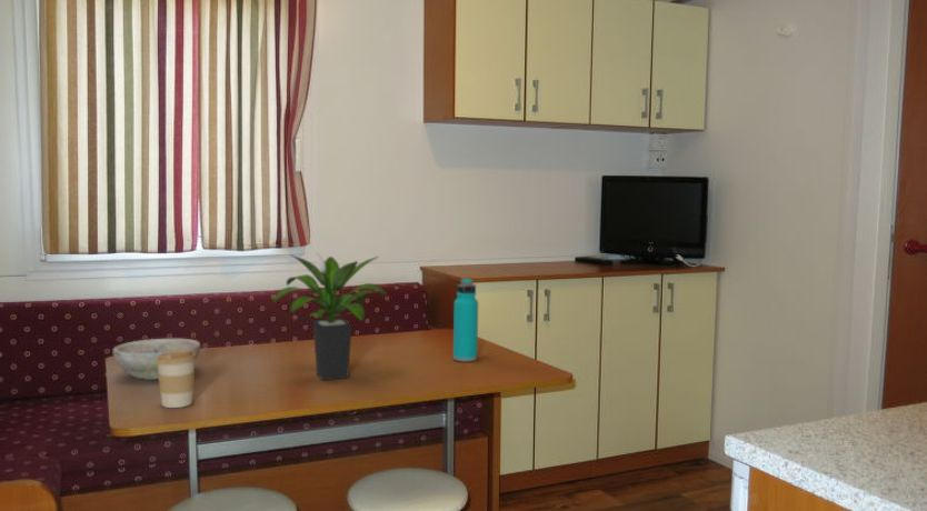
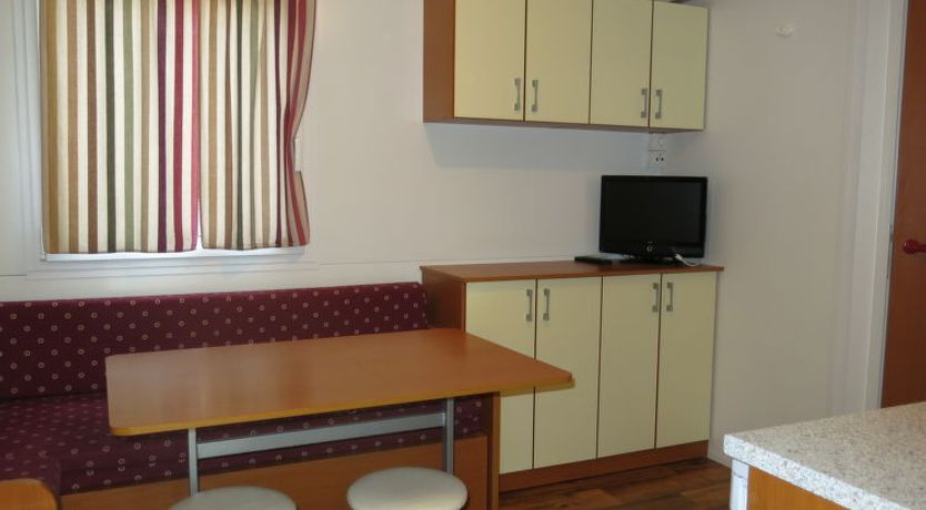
- potted plant (330, 313)
- bowl (156, 358)
- water bottle (466, 319)
- coffee cup (176, 377)
